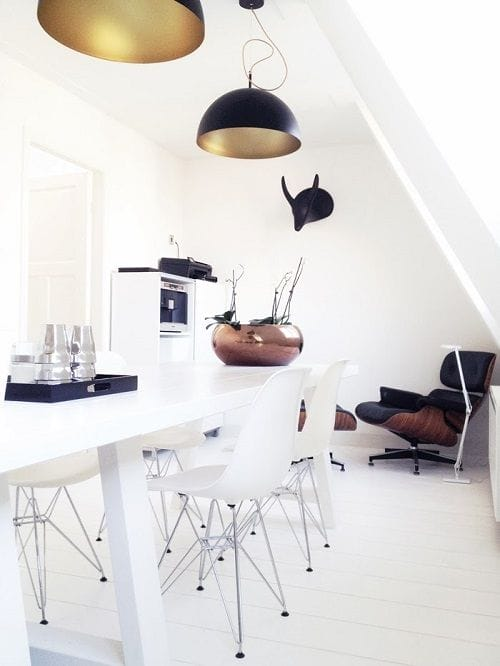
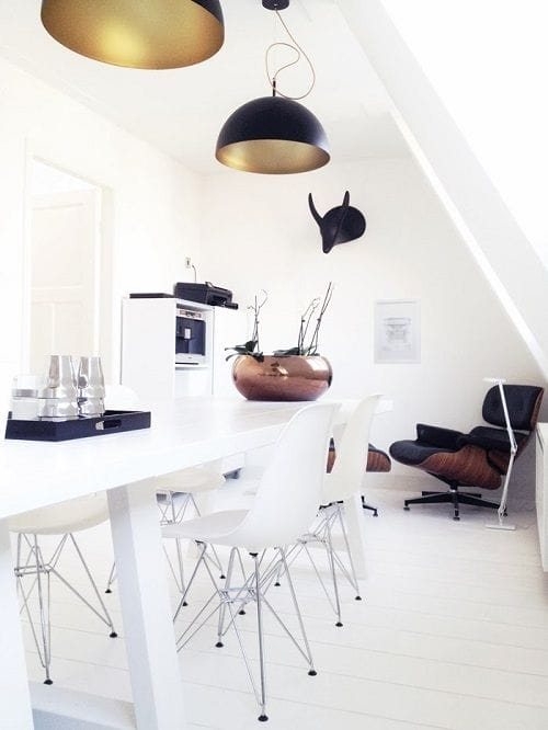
+ wall art (397, 331)
